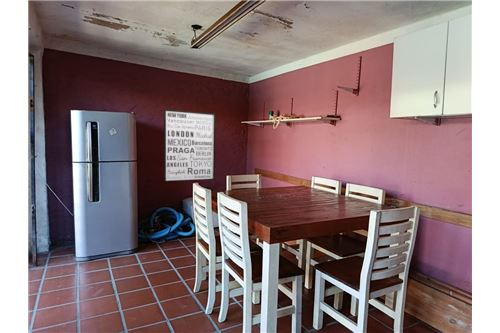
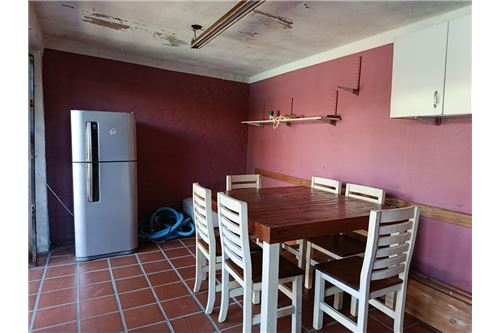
- wall art (190, 146)
